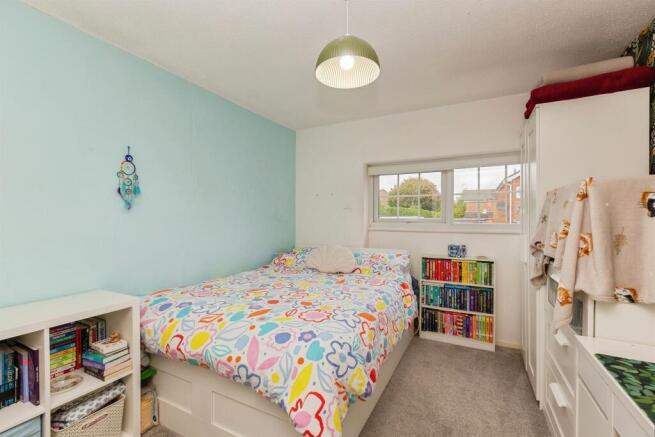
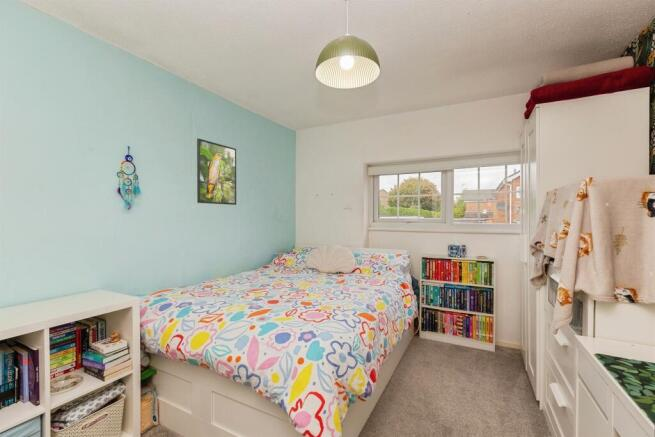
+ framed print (218, 174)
